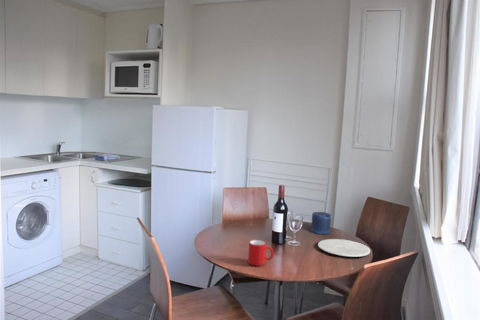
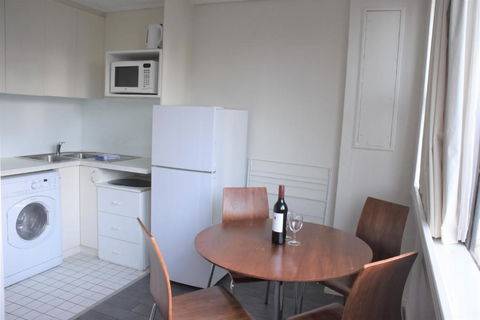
- plate (343, 248)
- cup (261, 253)
- candle (321, 222)
